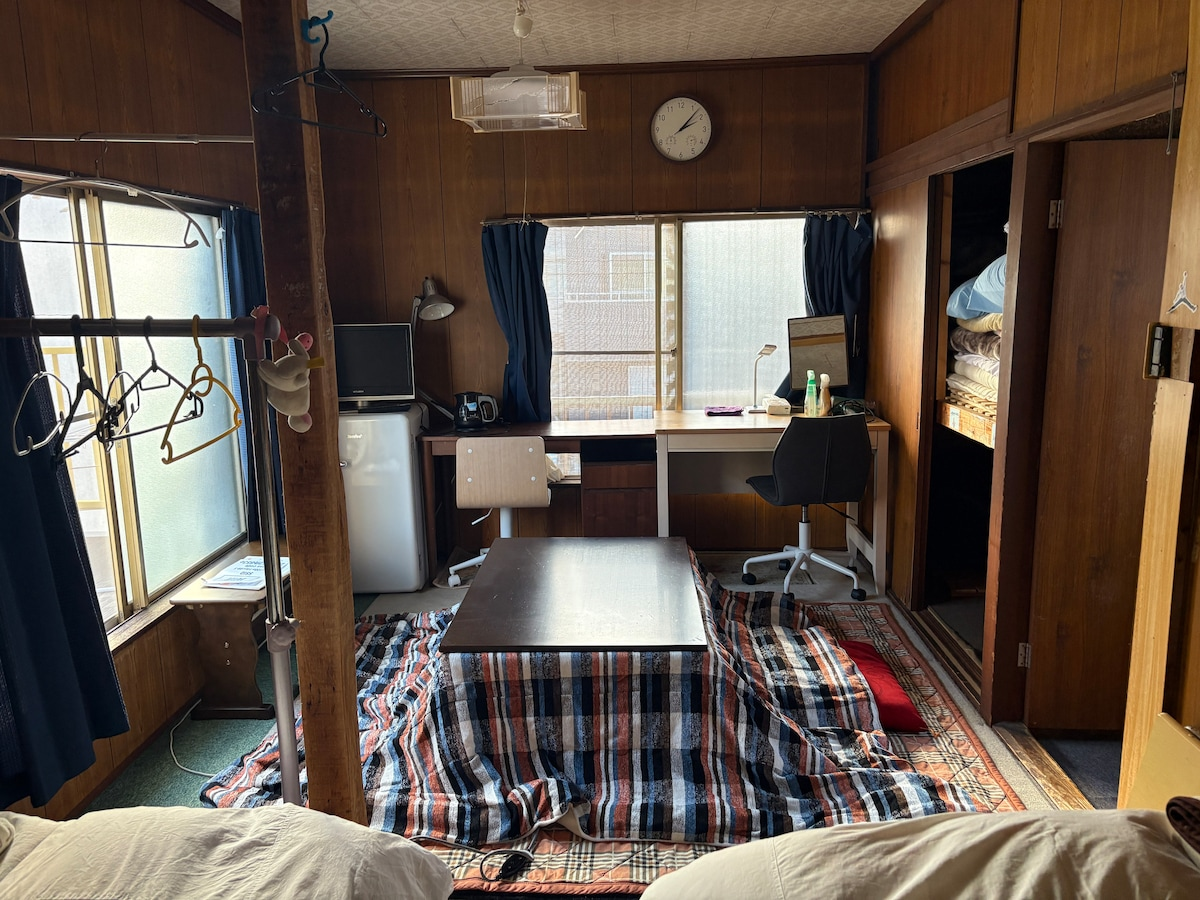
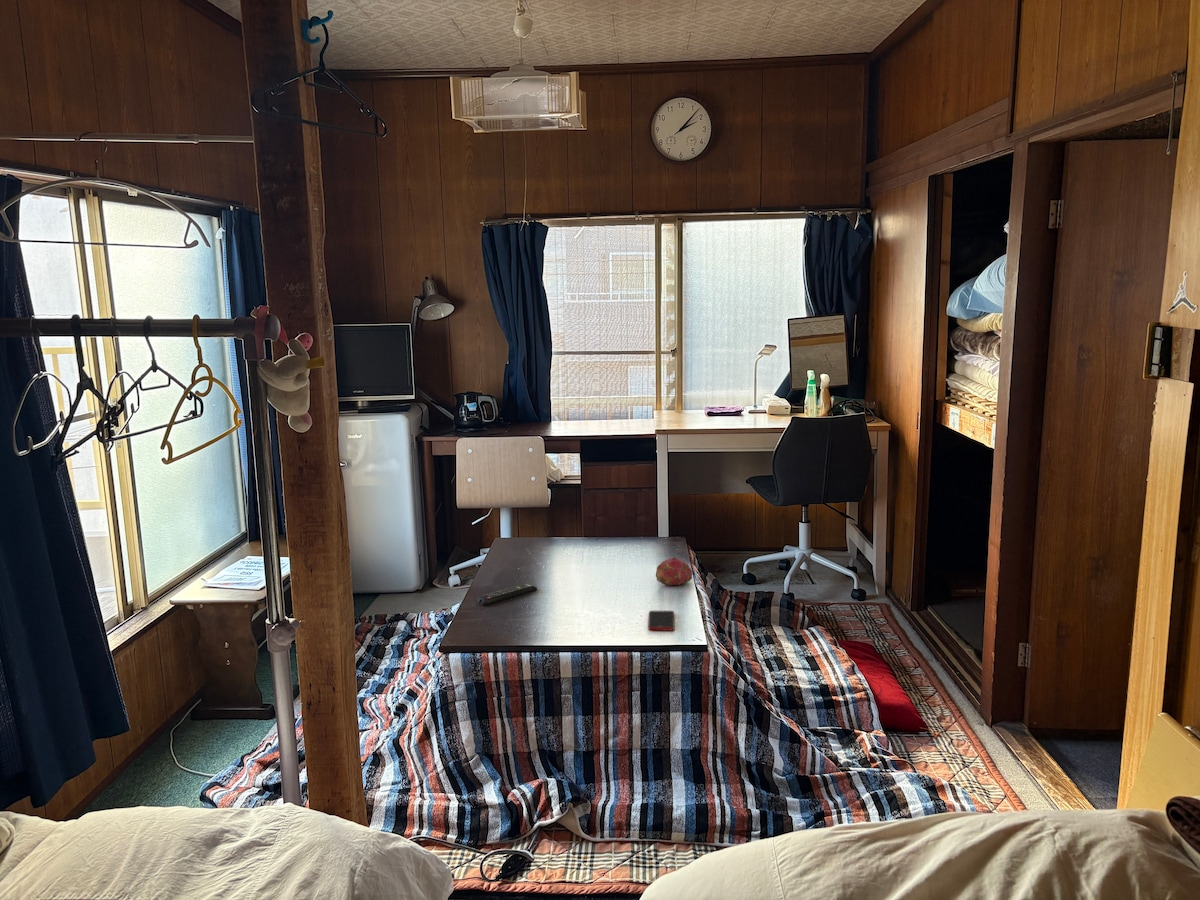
+ cell phone (661, 620)
+ fruit (674, 571)
+ remote control (507, 593)
